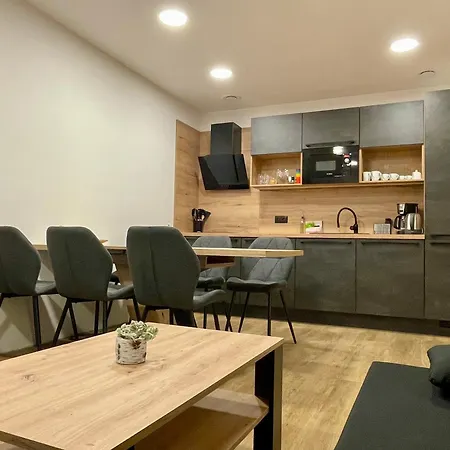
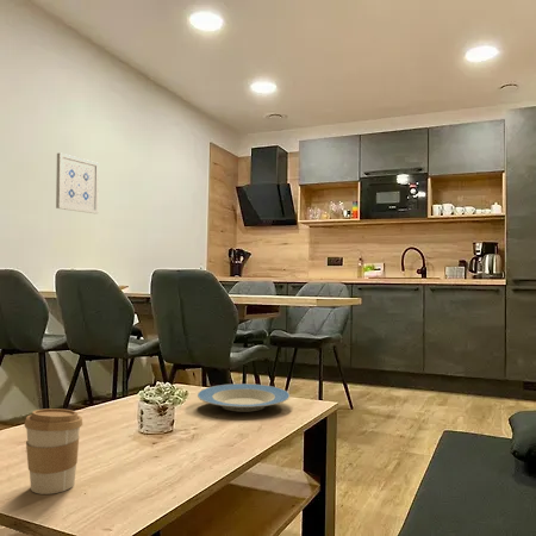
+ plate (243, 399)
+ coffee cup (54, 447)
+ wall art (77, 185)
